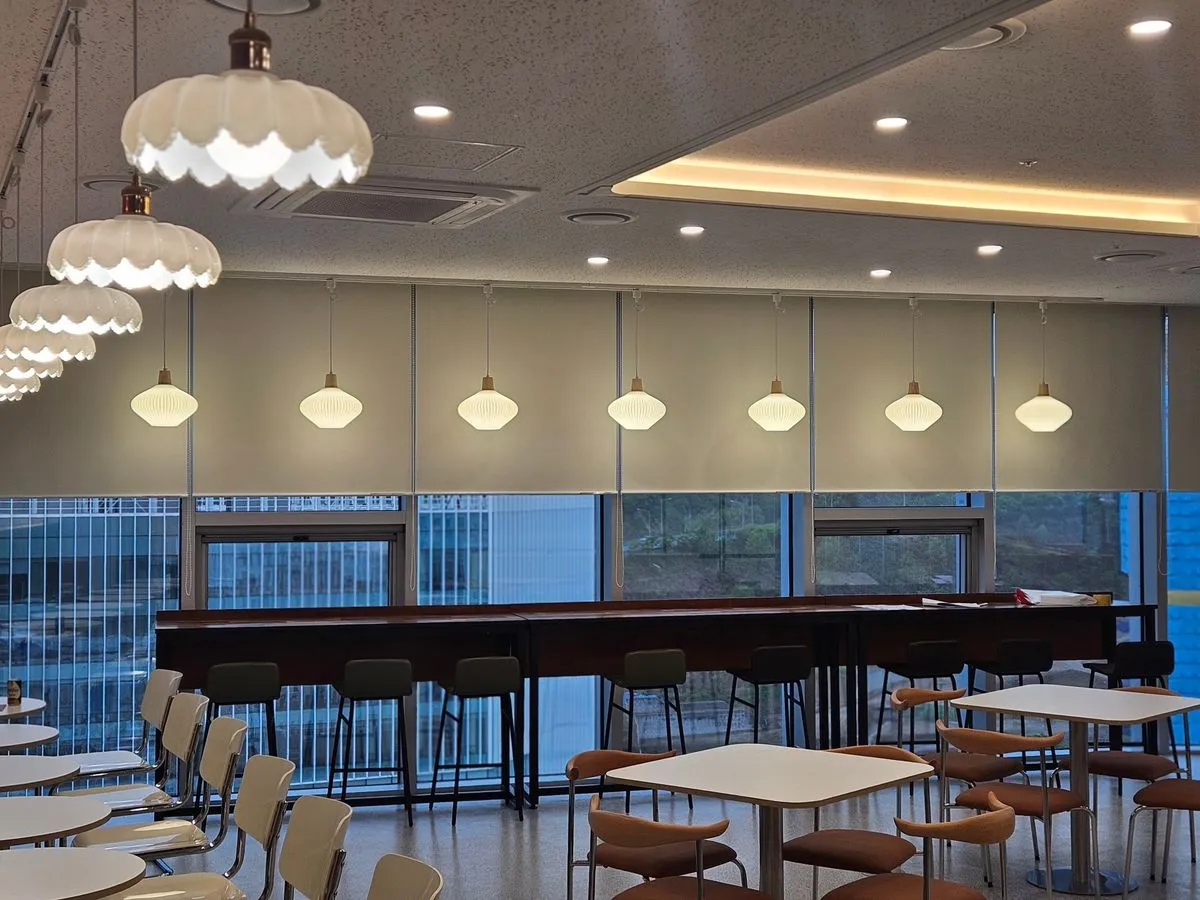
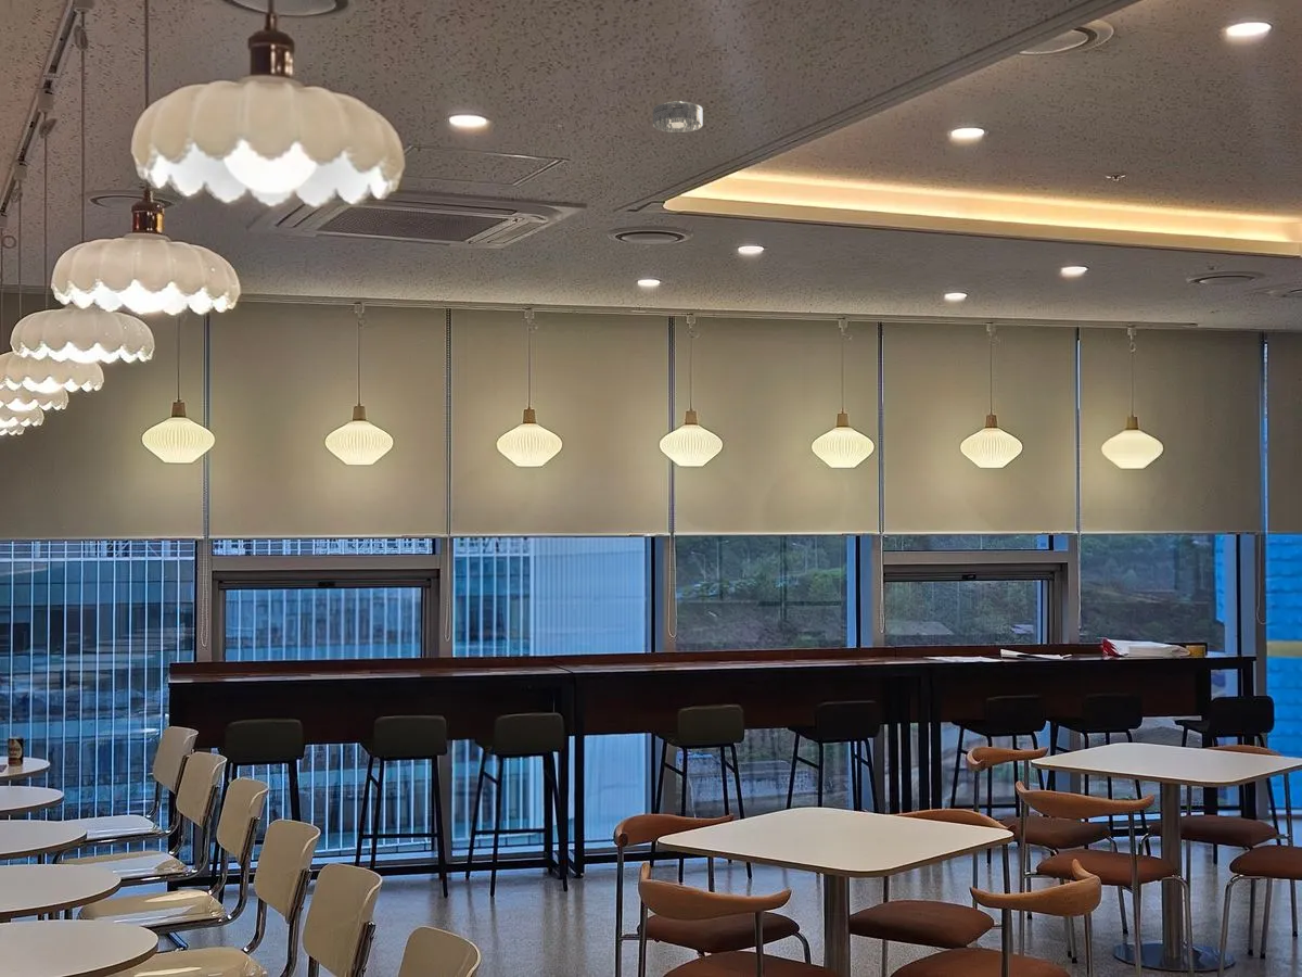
+ smoke detector (677, 115)
